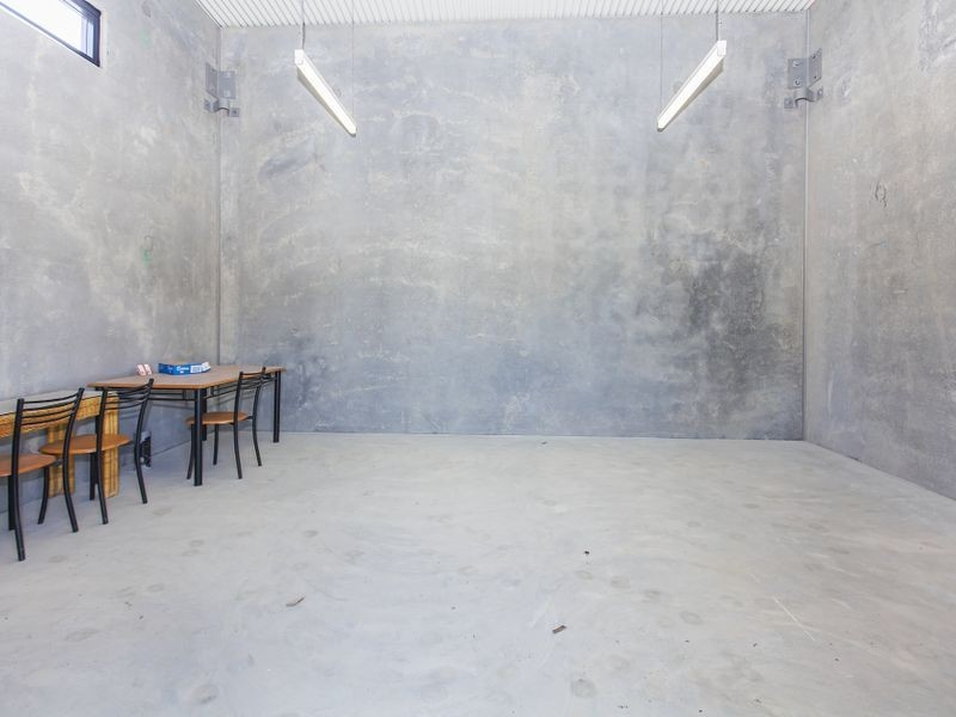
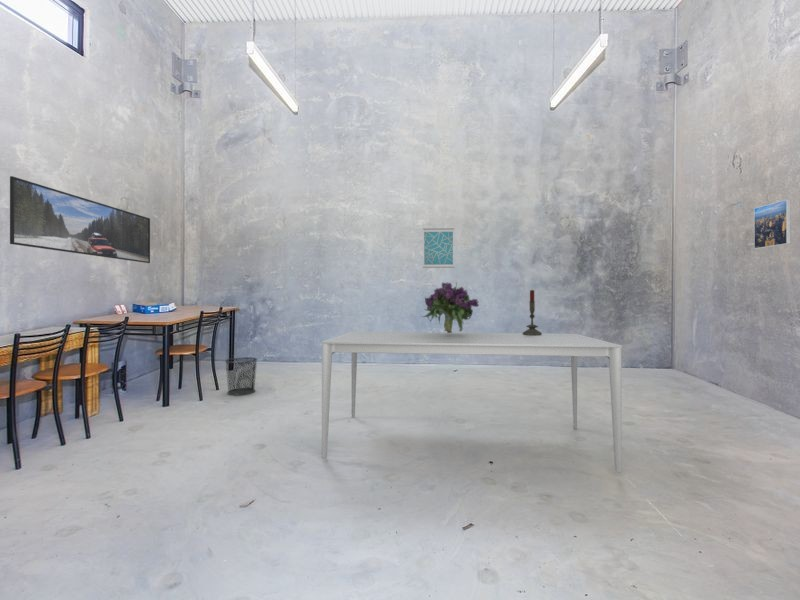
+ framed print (94, 228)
+ waste bin (241, 375)
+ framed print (771, 225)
+ candle (532, 311)
+ dining table (466, 354)
+ wall art (438, 248)
+ bouquet (448, 308)
